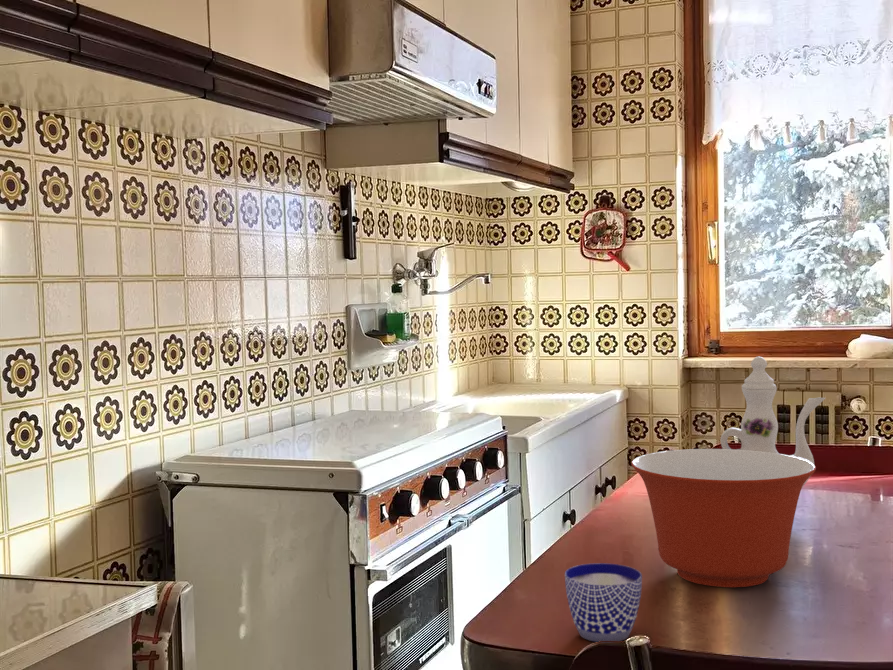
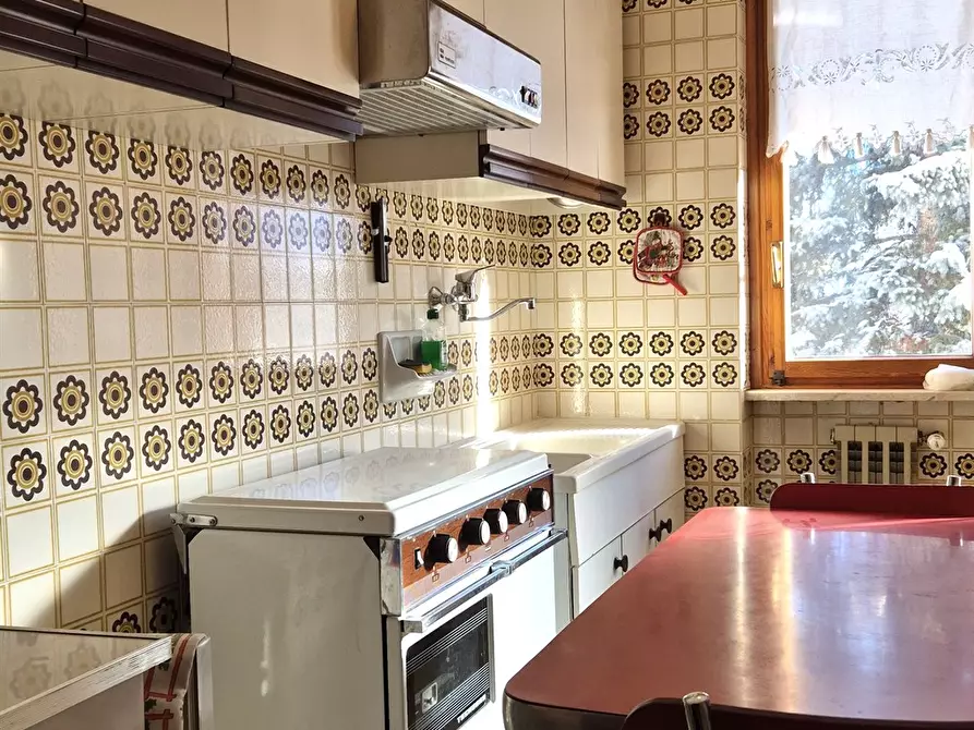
- cup (606, 600)
- mixing bowl (721, 518)
- chinaware (770, 438)
